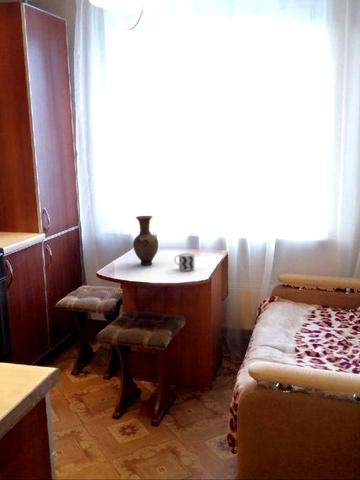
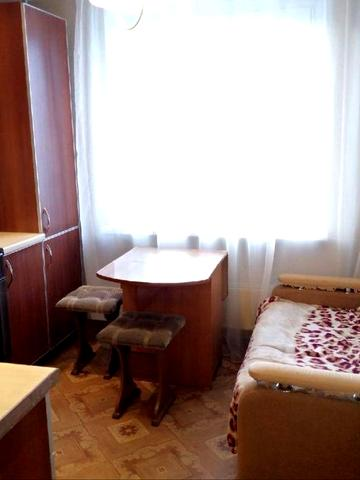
- cup (184, 261)
- vase (145, 240)
